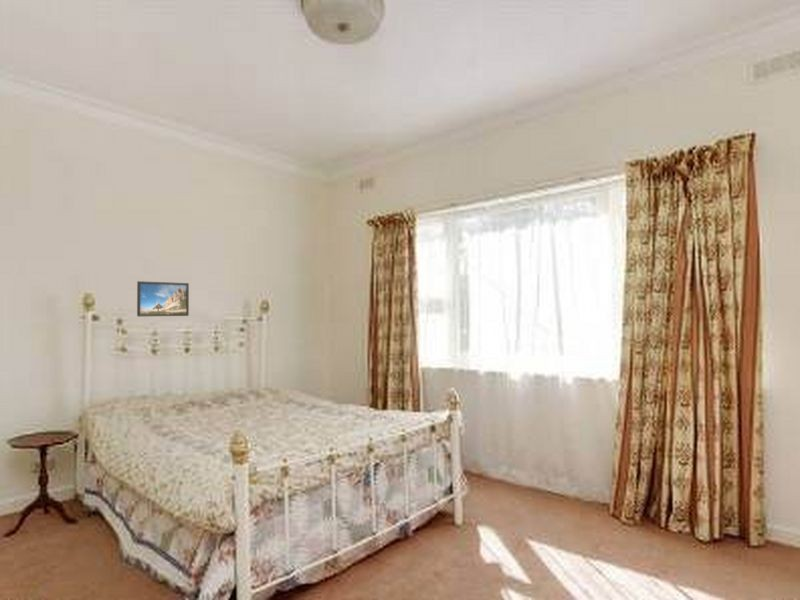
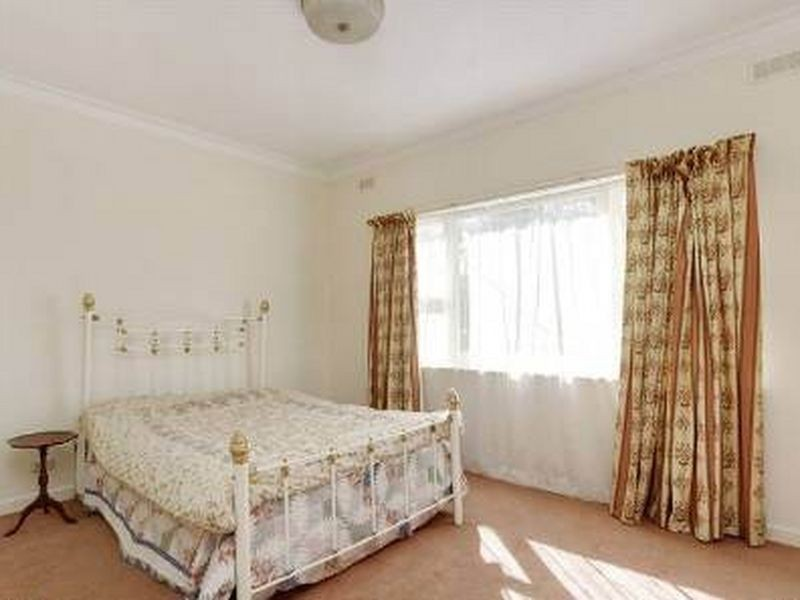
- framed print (163, 299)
